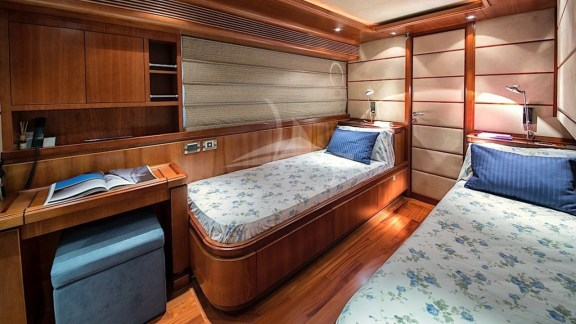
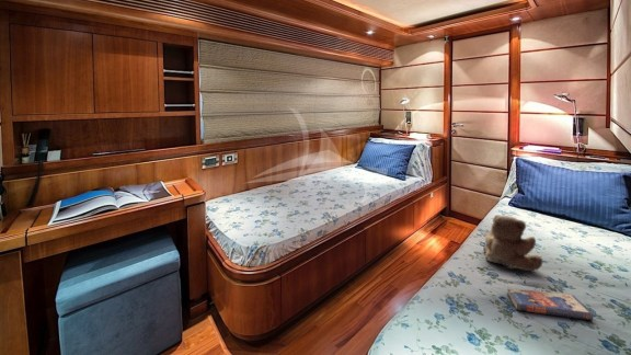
+ teddy bear (512, 239)
+ book (546, 302)
